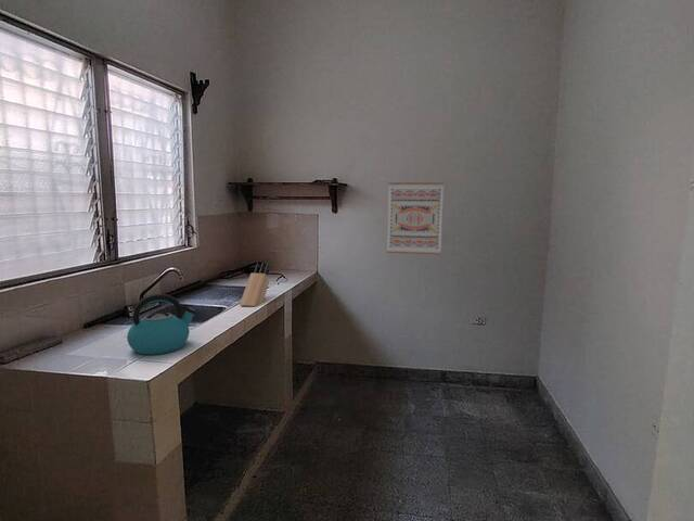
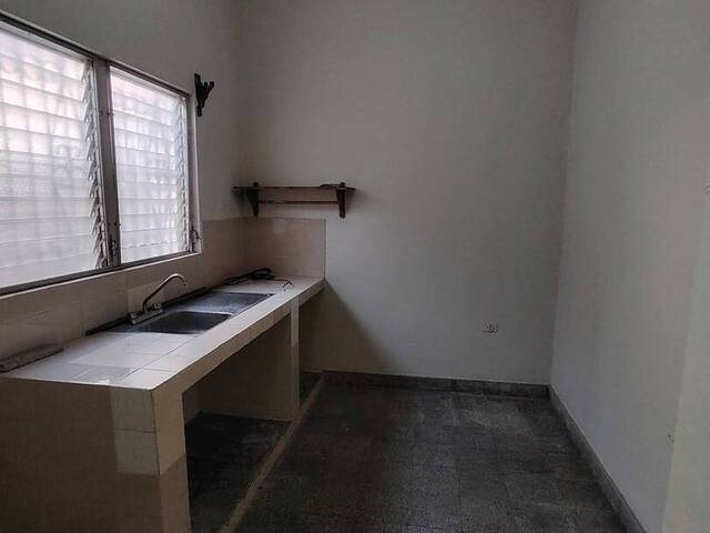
- knife block (256, 282)
- wall art (414, 218)
- kettle (163, 320)
